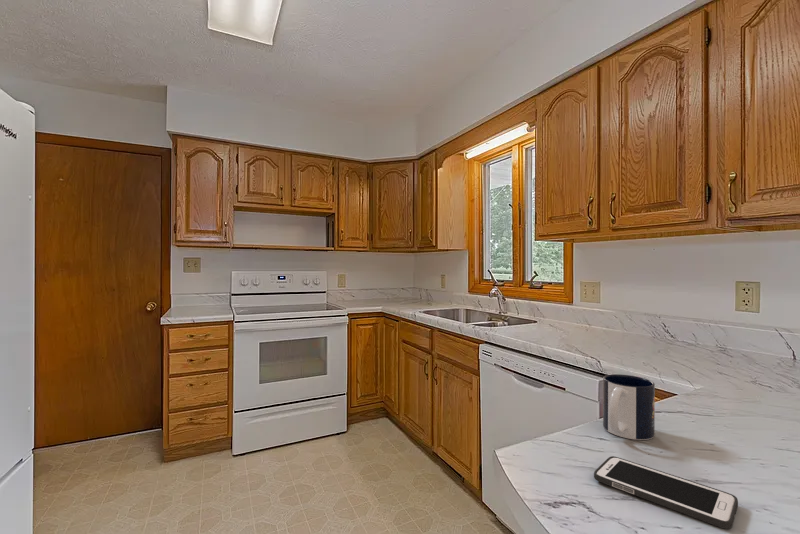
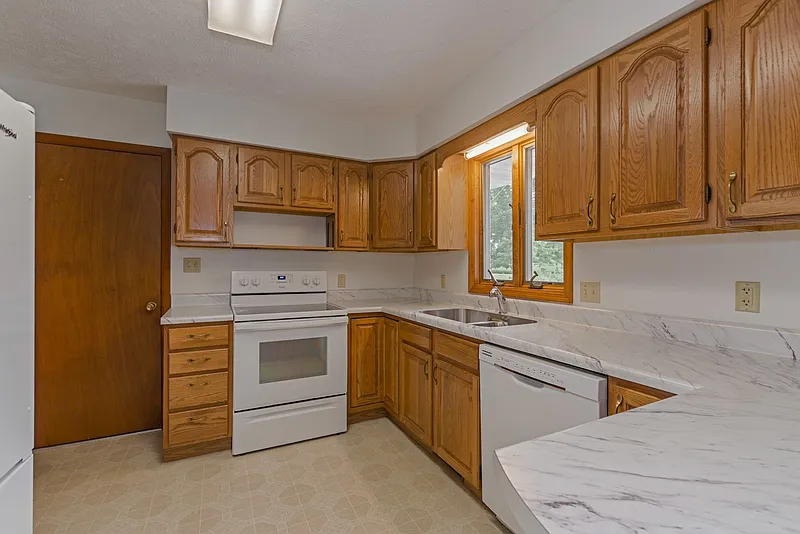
- mug (624, 407)
- cell phone (661, 487)
